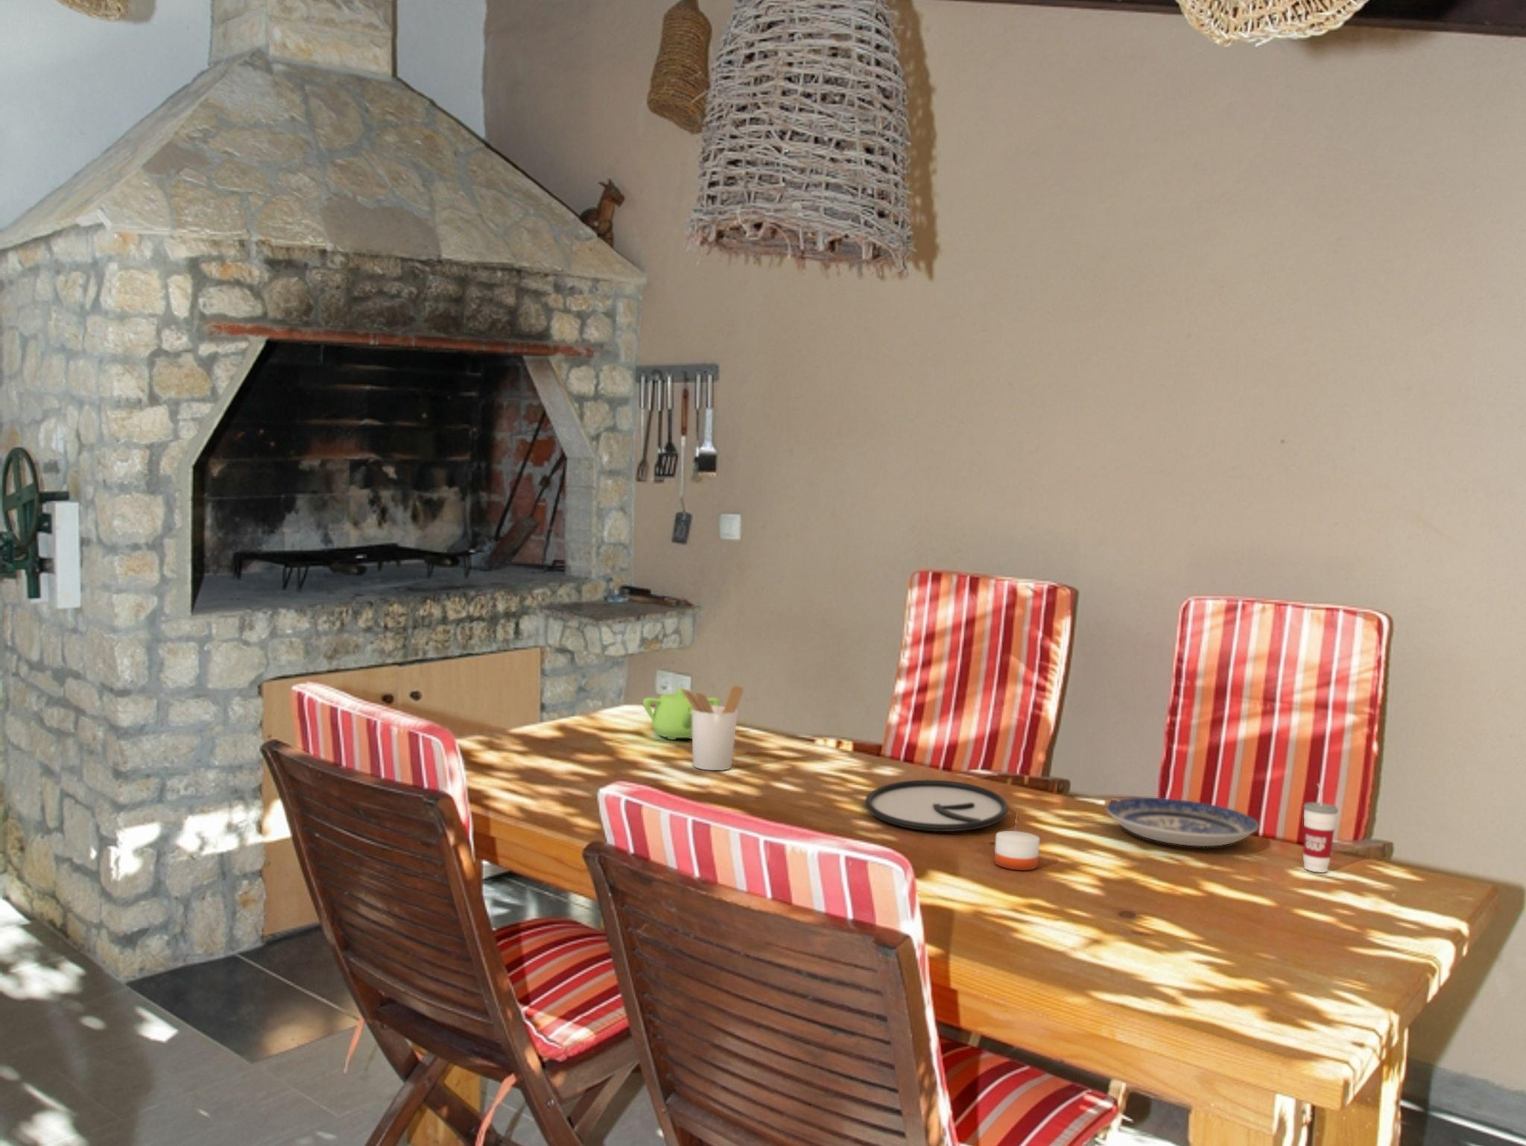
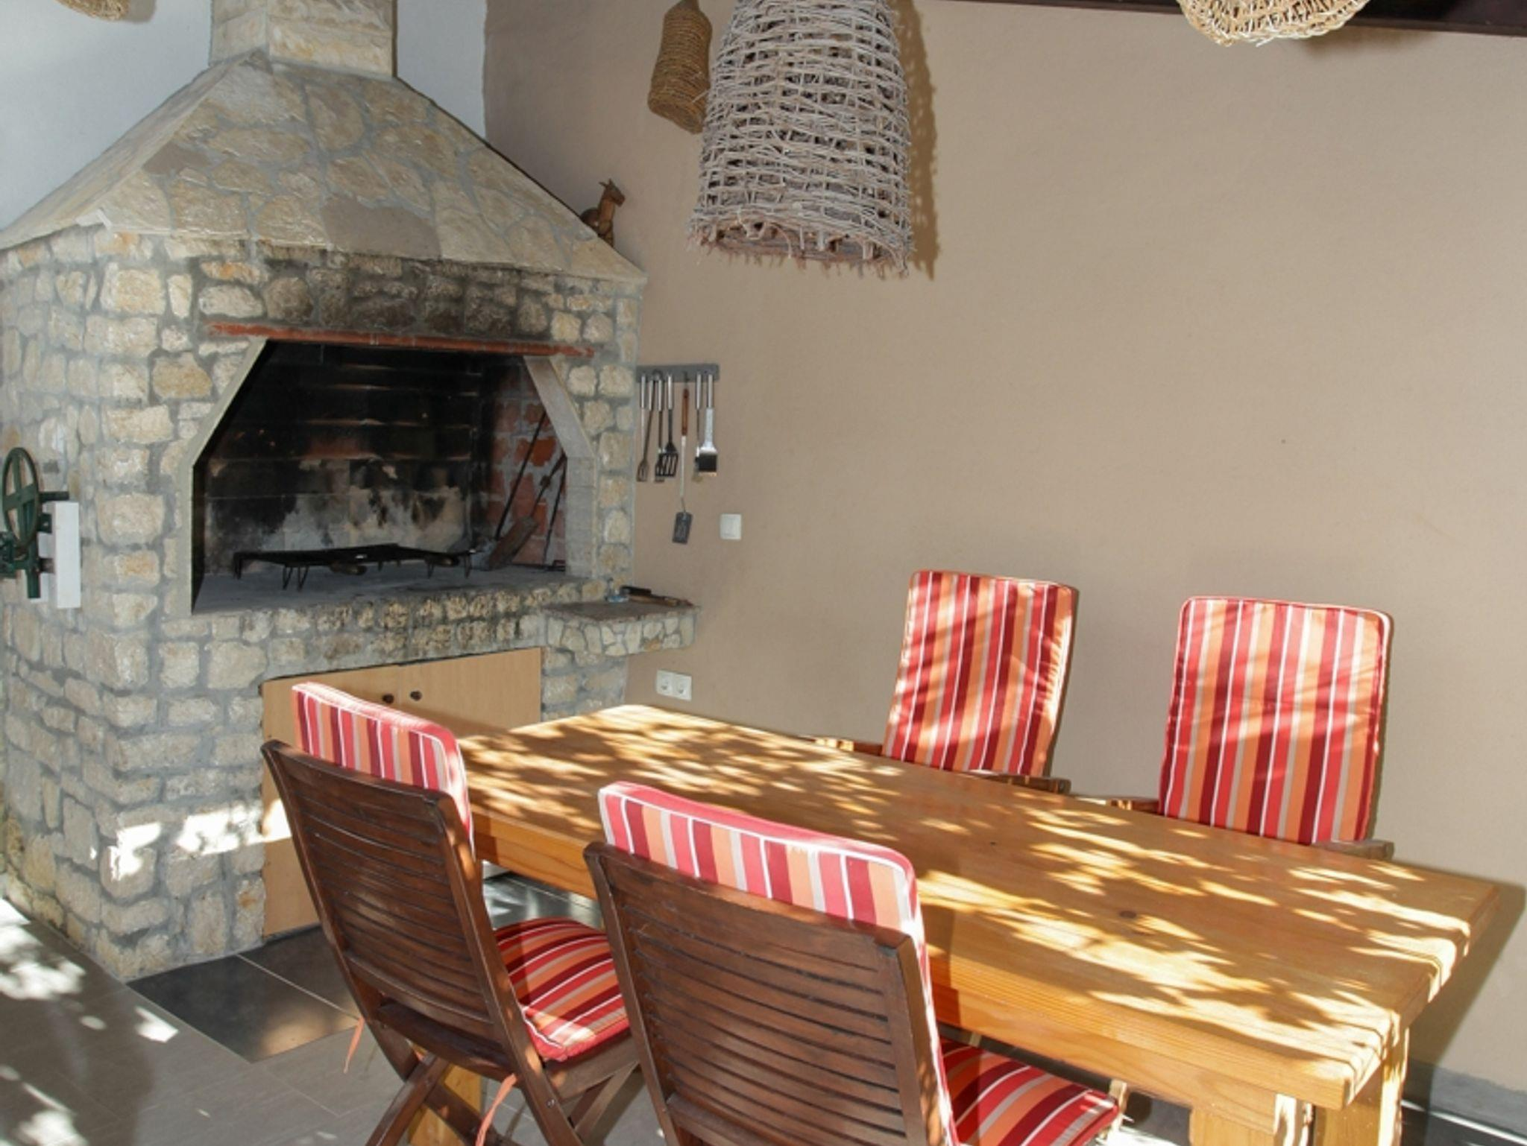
- plate (936, 804)
- candle (1018, 834)
- cup (1319, 826)
- plate (1181, 826)
- teapot (684, 714)
- utensil holder (708, 725)
